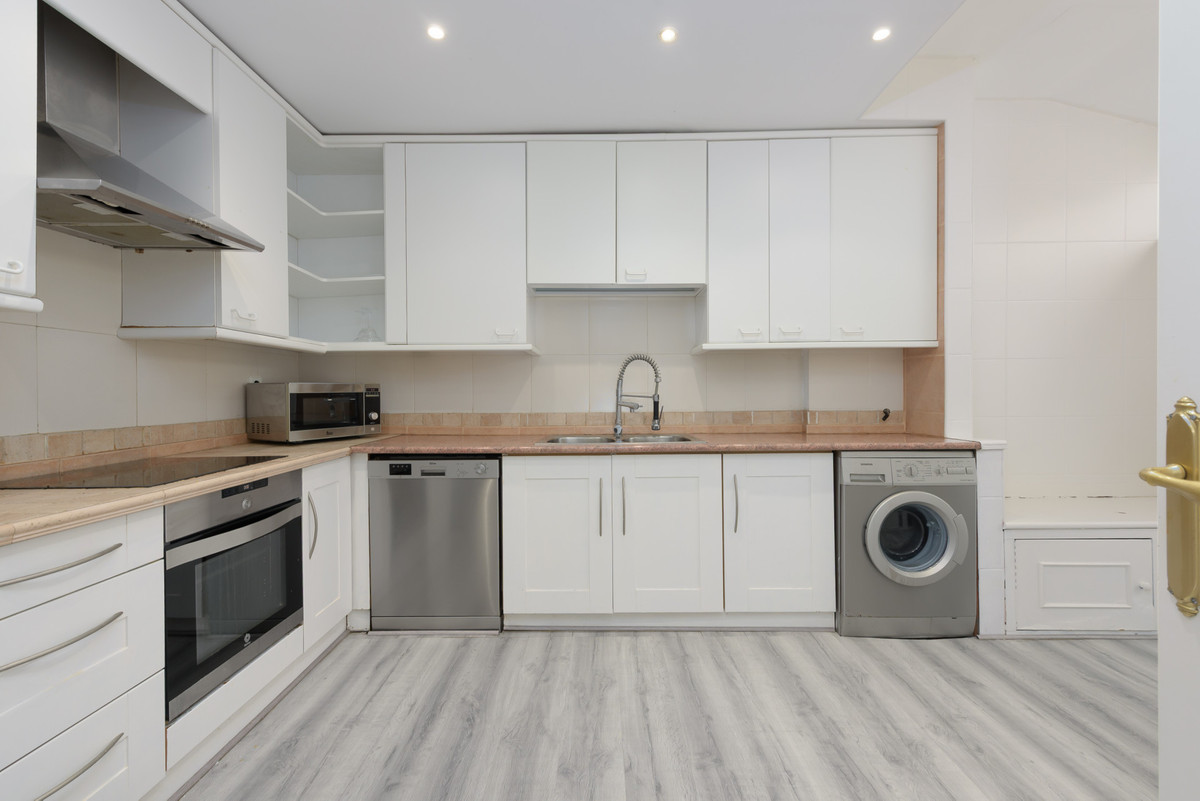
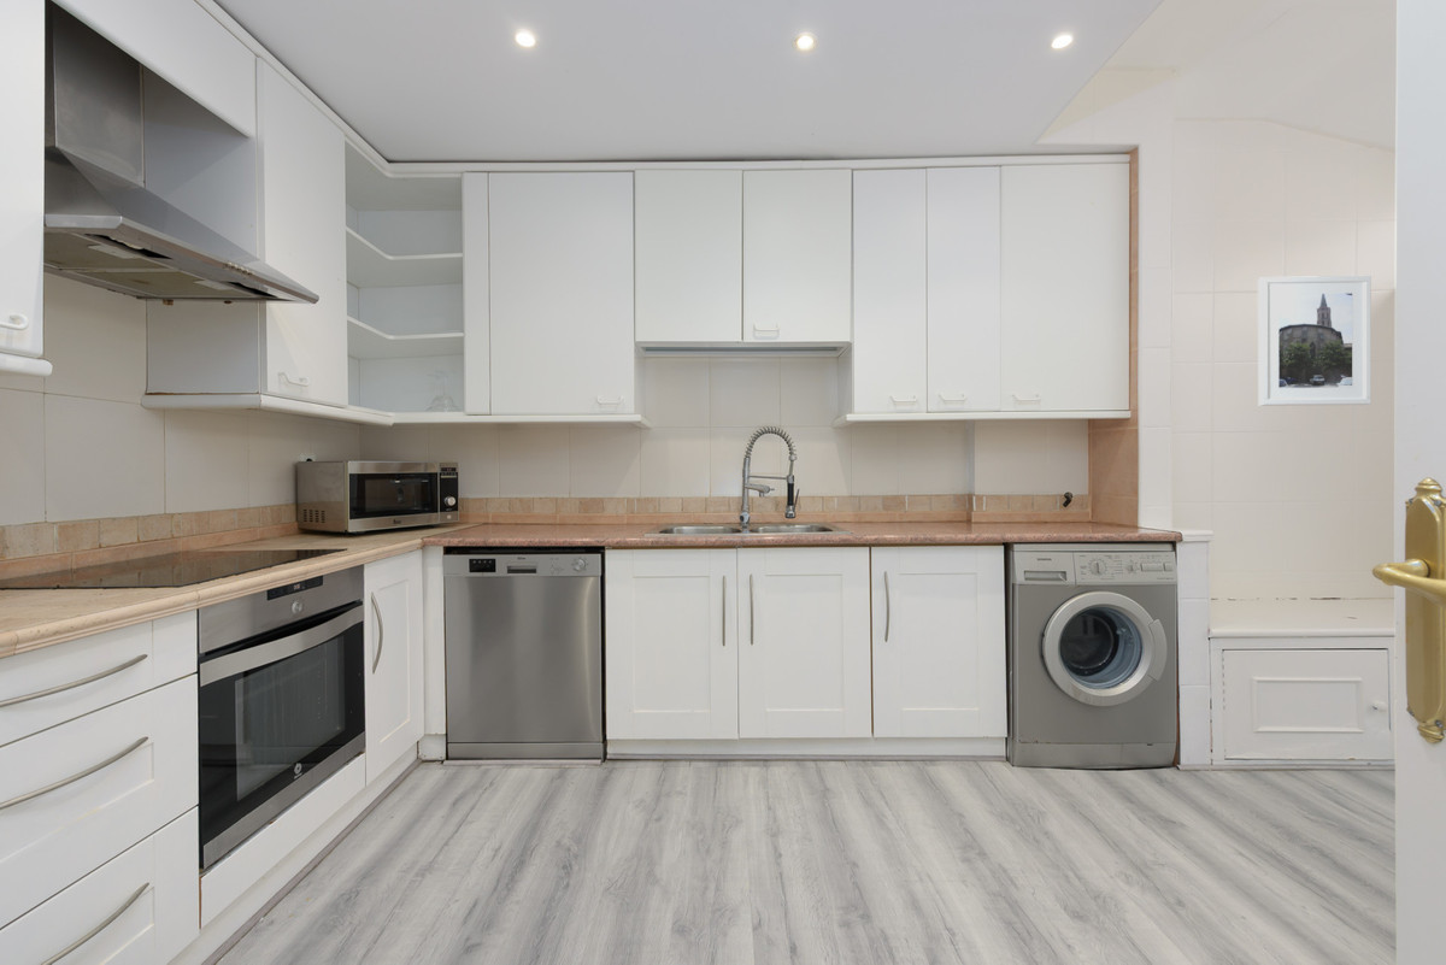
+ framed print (1313, 341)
